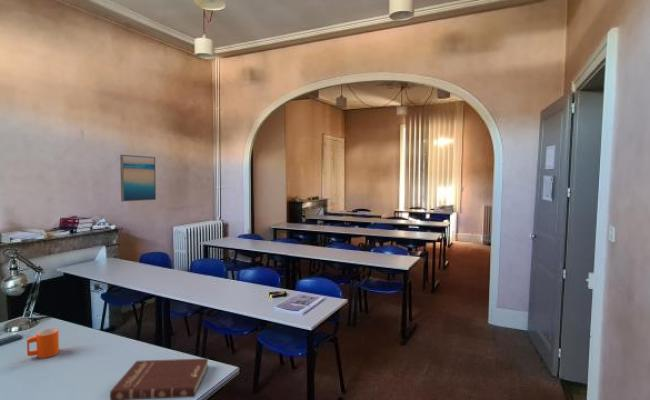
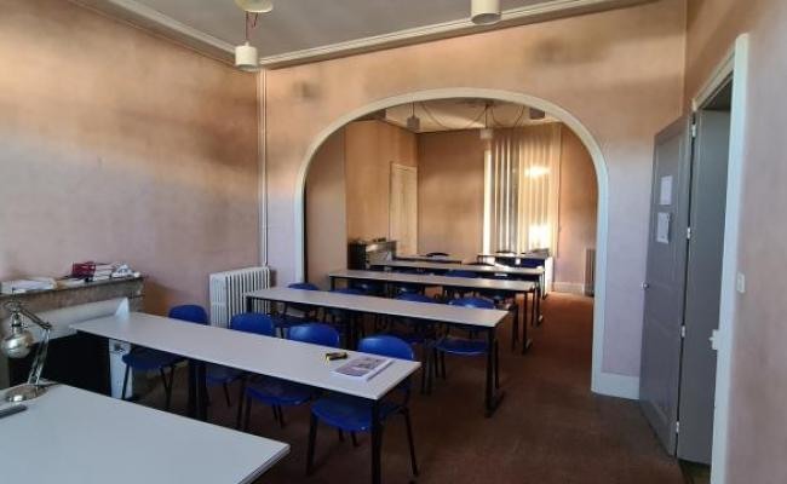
- wall art (138, 178)
- book (163, 378)
- mug (44, 344)
